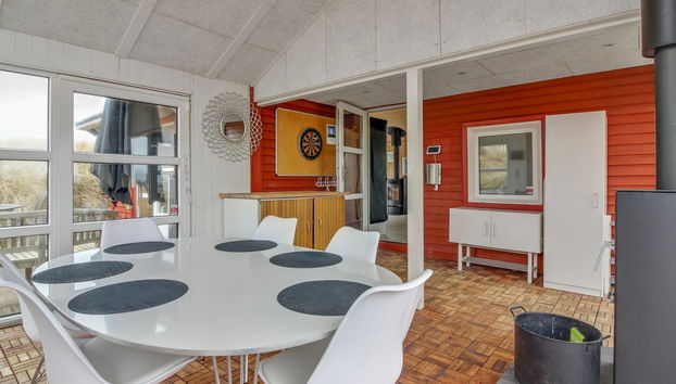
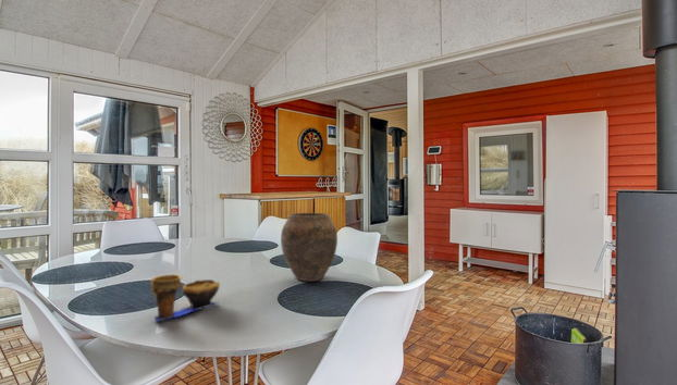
+ vase (309, 246)
+ decorative bowl (186, 291)
